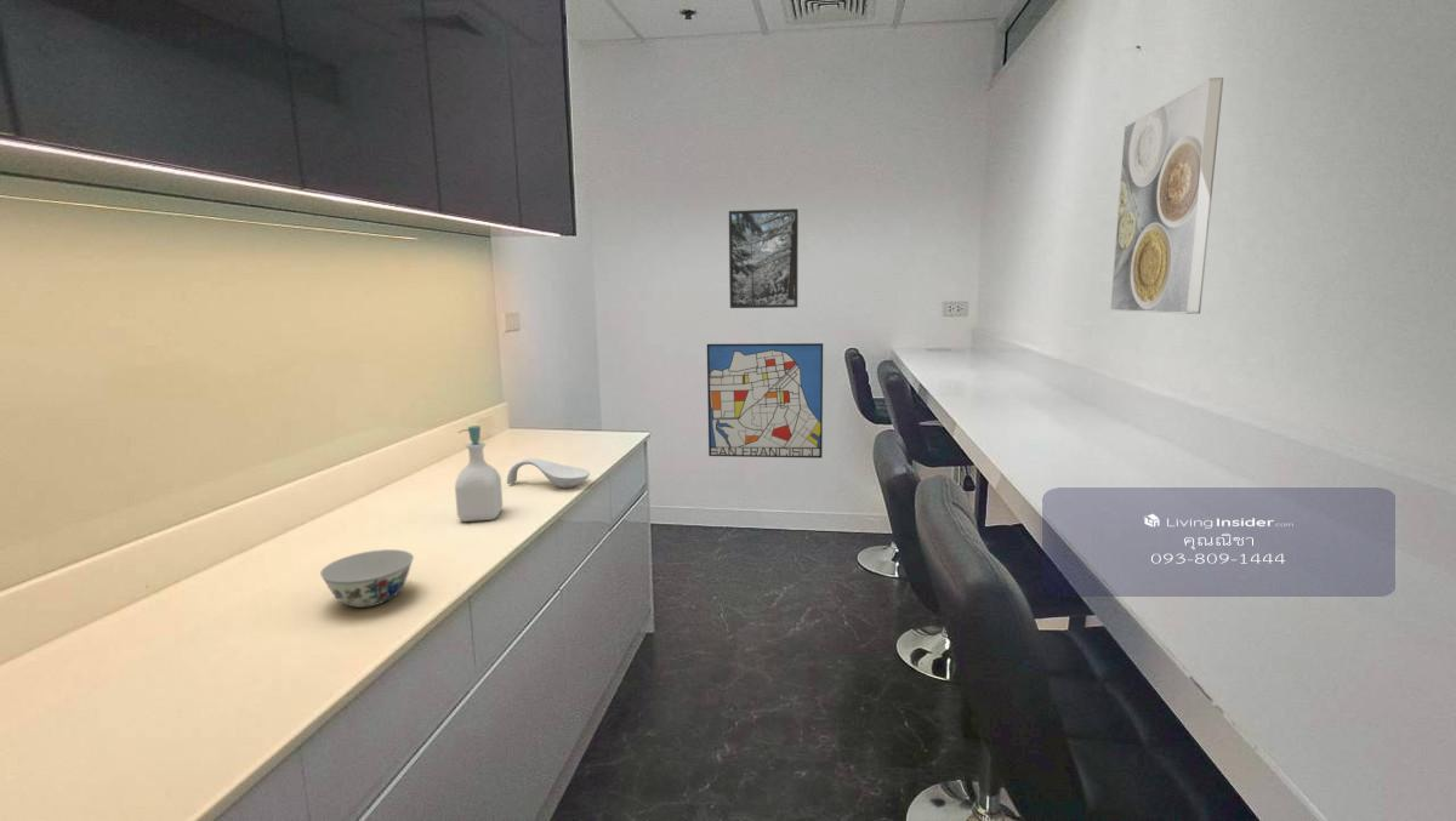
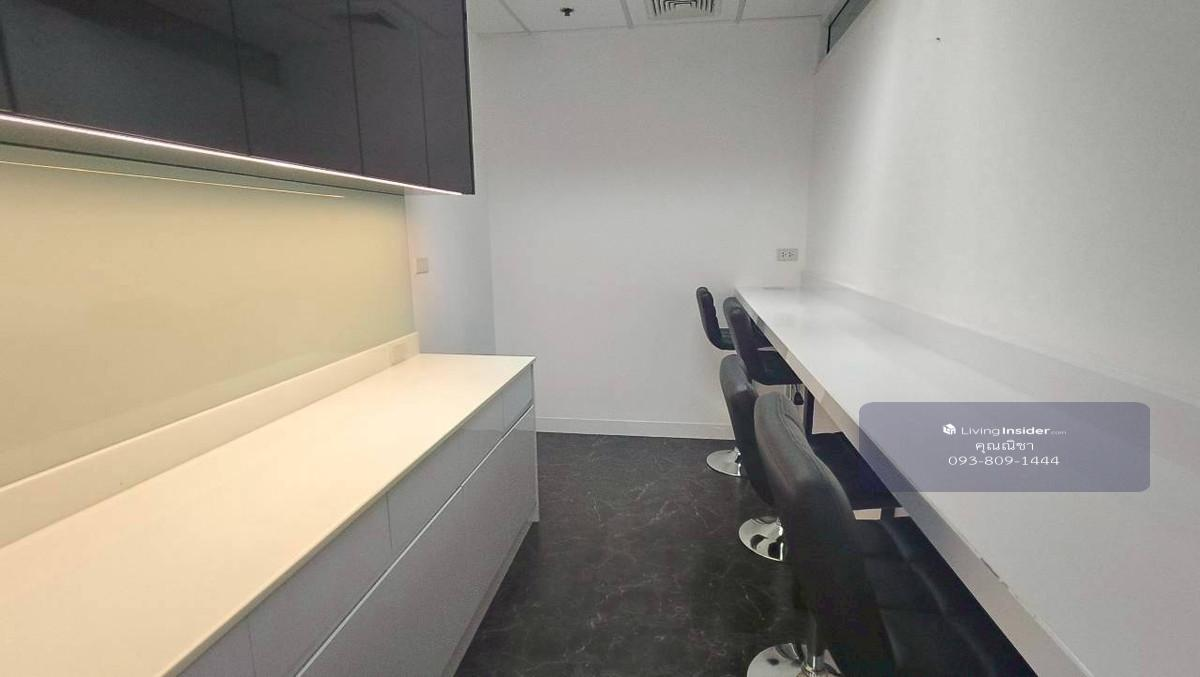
- spoon rest (547, 472)
- wall art (764, 400)
- soap bottle (477, 472)
- chinaware (369, 581)
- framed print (1158, 210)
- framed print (763, 260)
